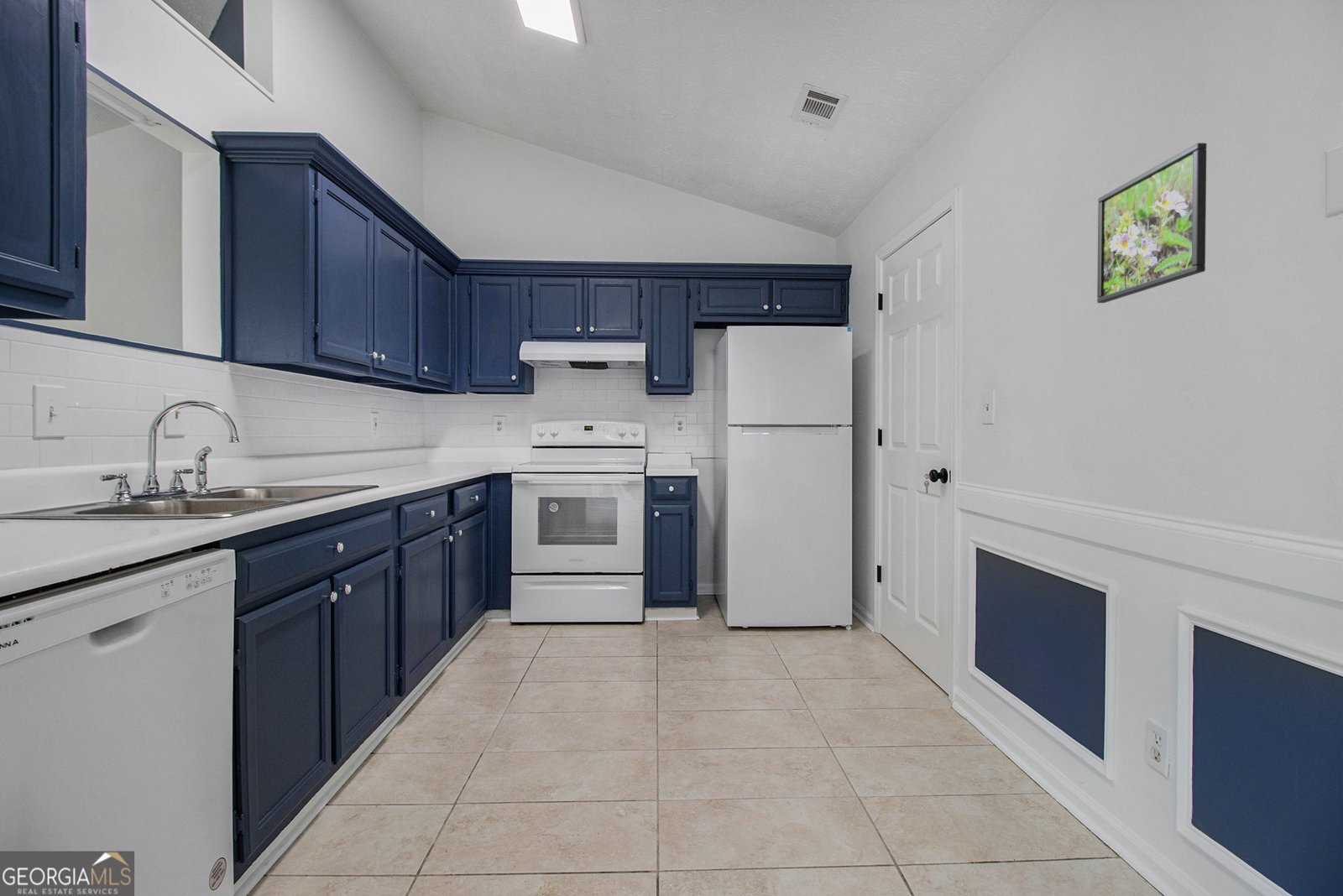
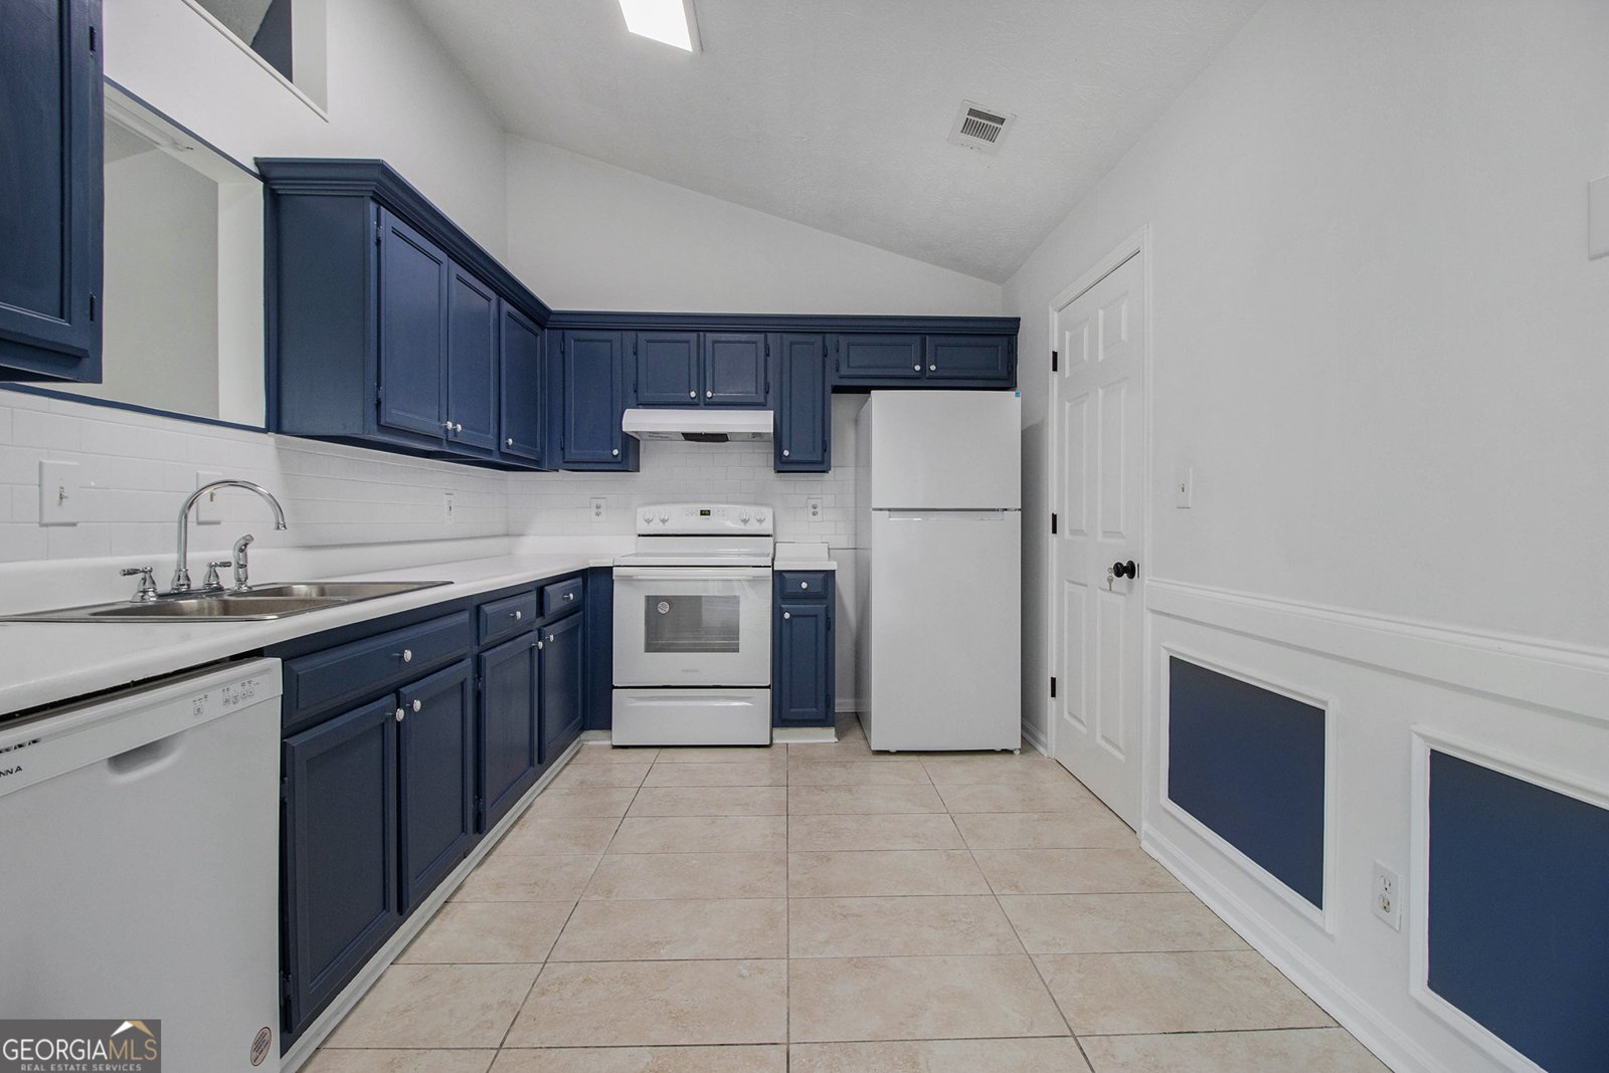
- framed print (1146, 231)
